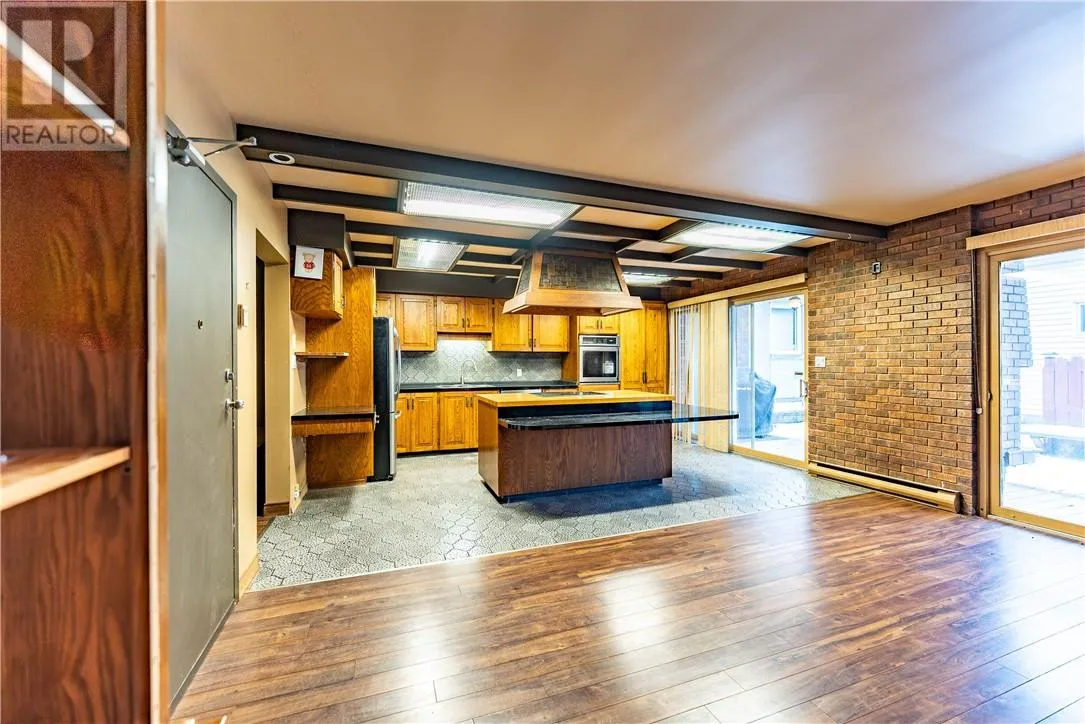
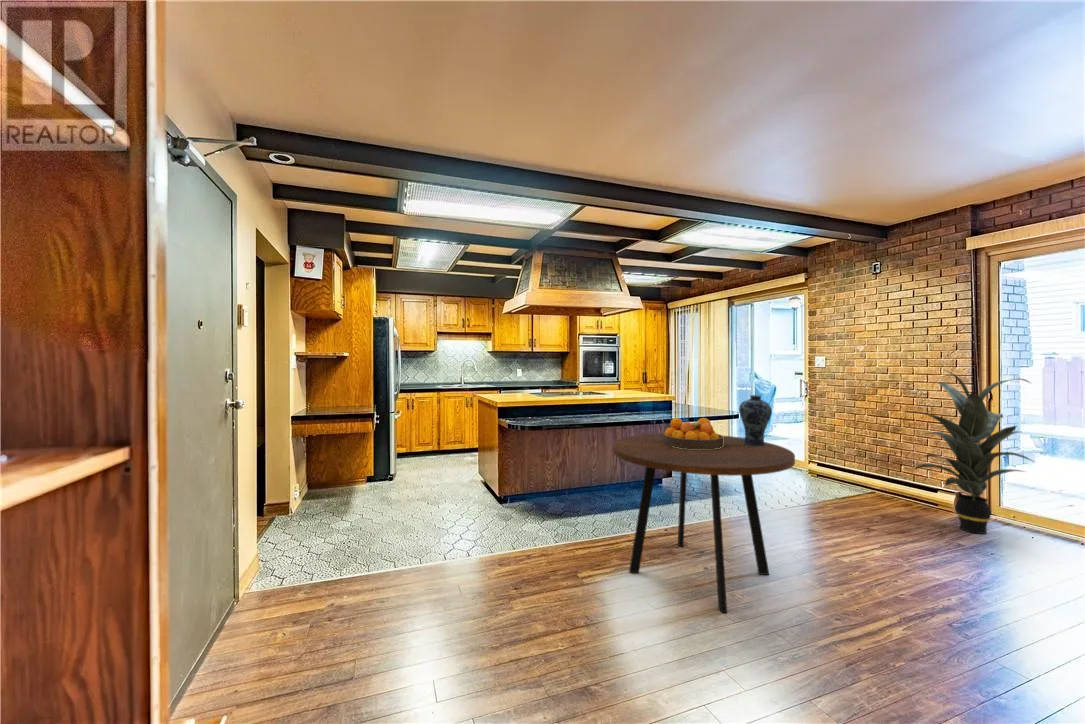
+ dining table (684, 510)
+ vase (755, 419)
+ indoor plant (964, 448)
+ fruit bowl (692, 430)
